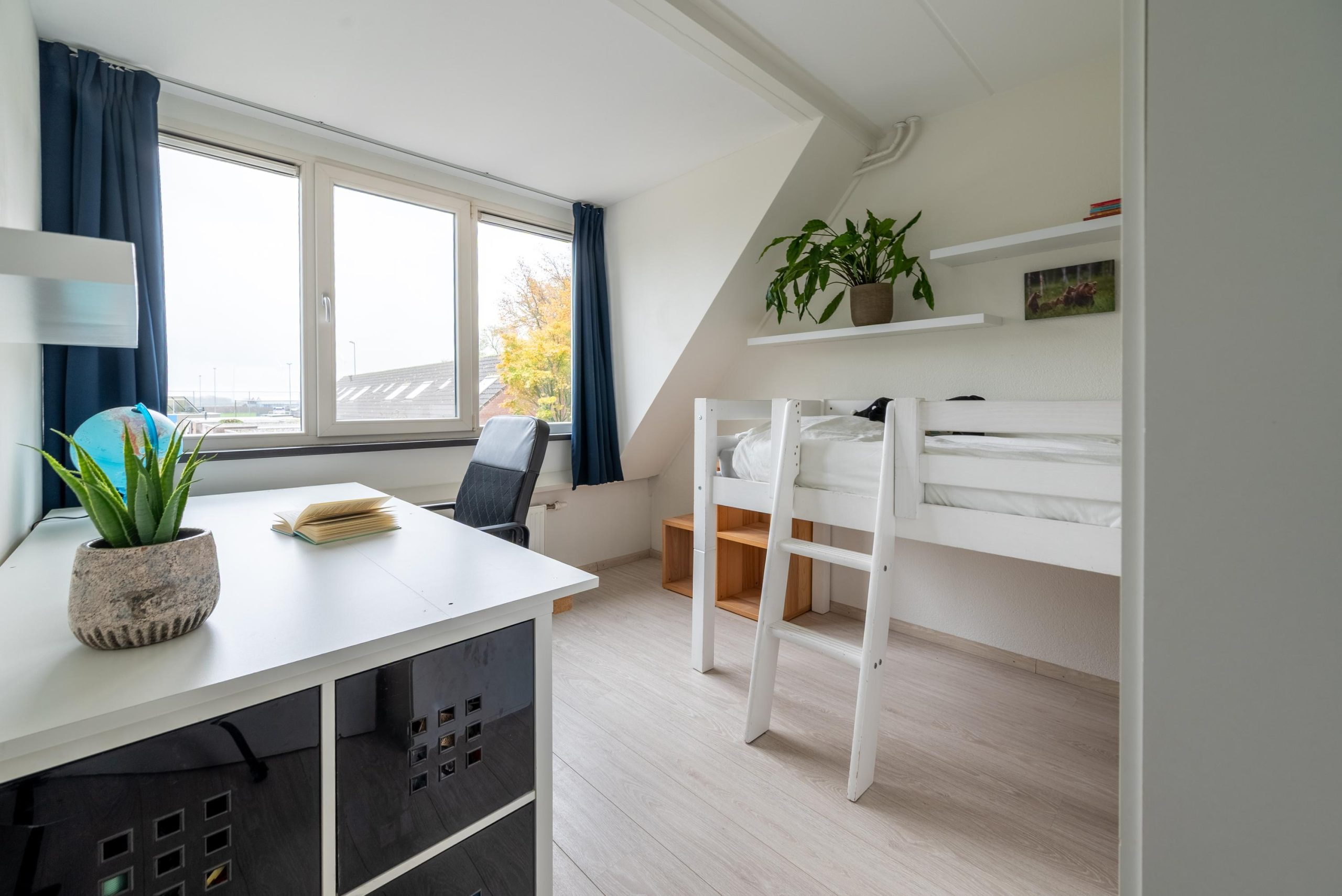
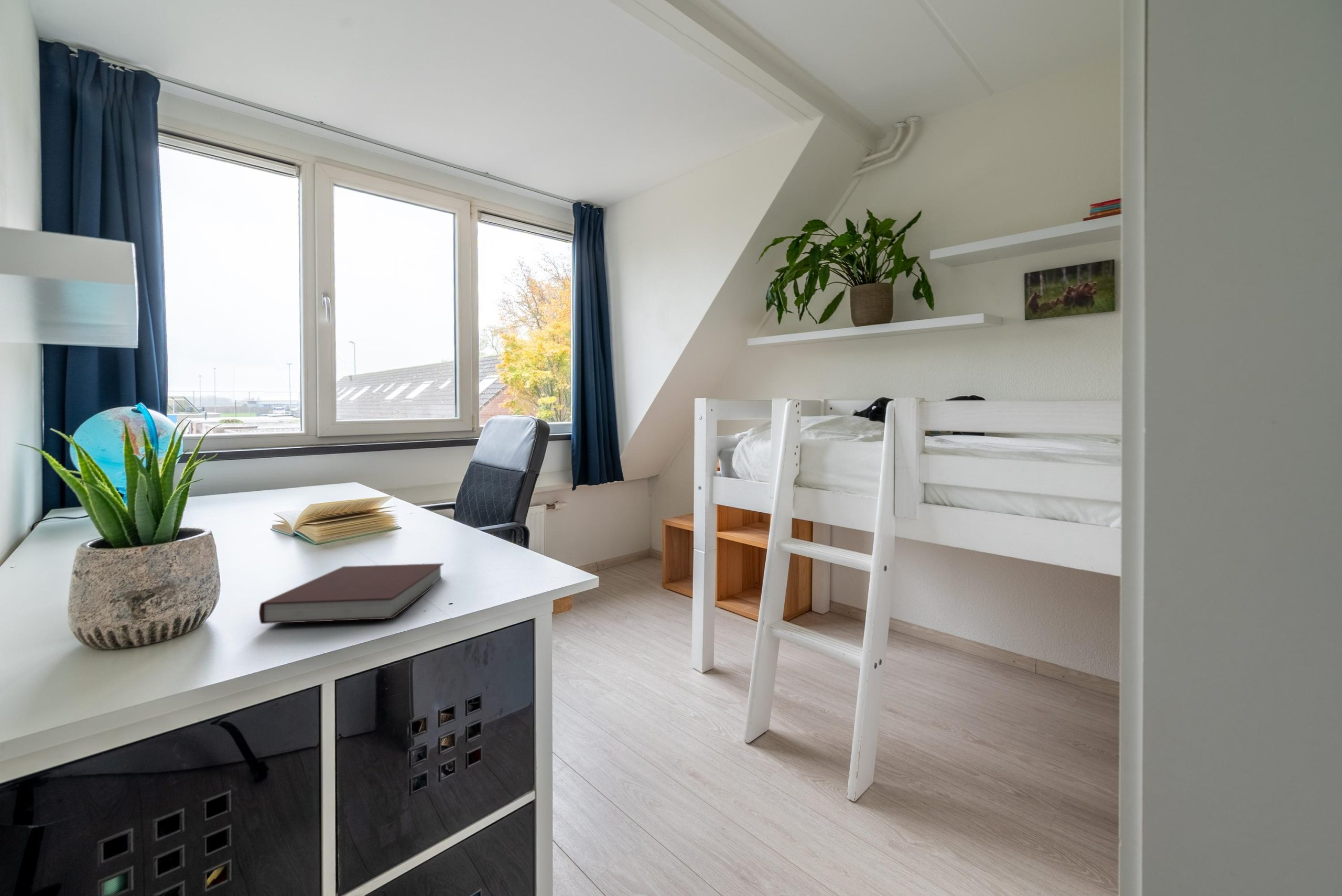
+ notebook (364, 589)
